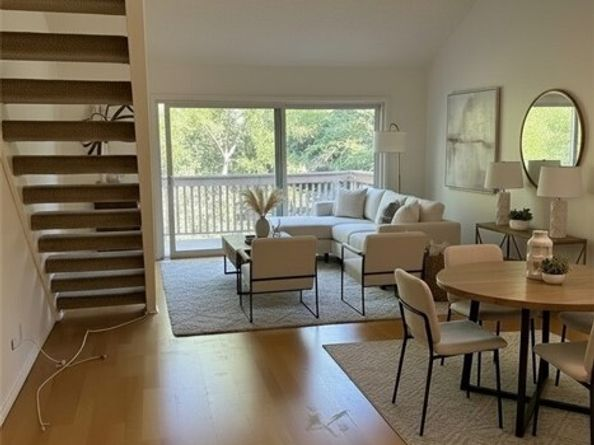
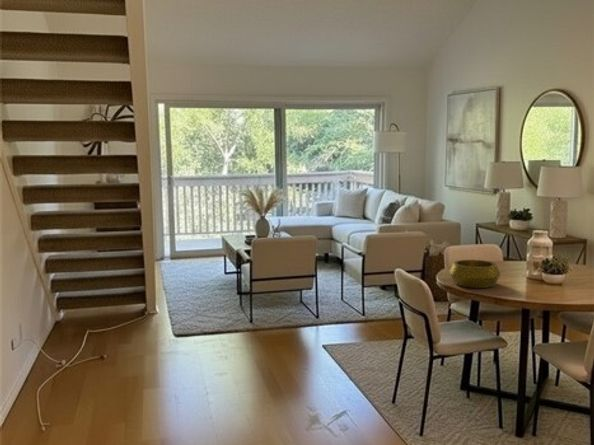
+ decorative bowl (474, 273)
